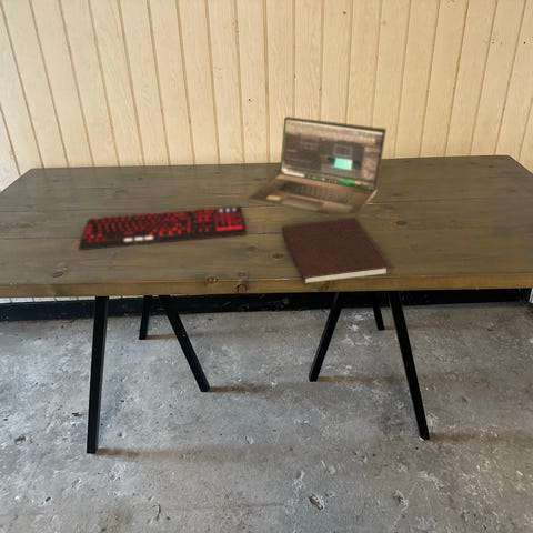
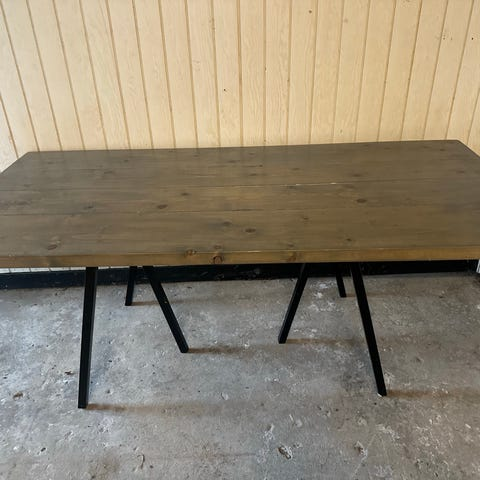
- keyboard (164, 225)
- notebook (332, 250)
- laptop (316, 165)
